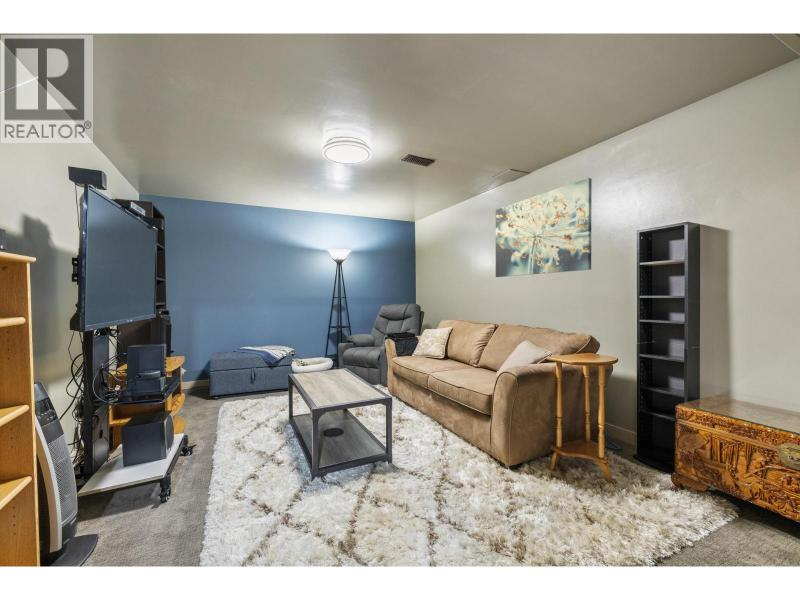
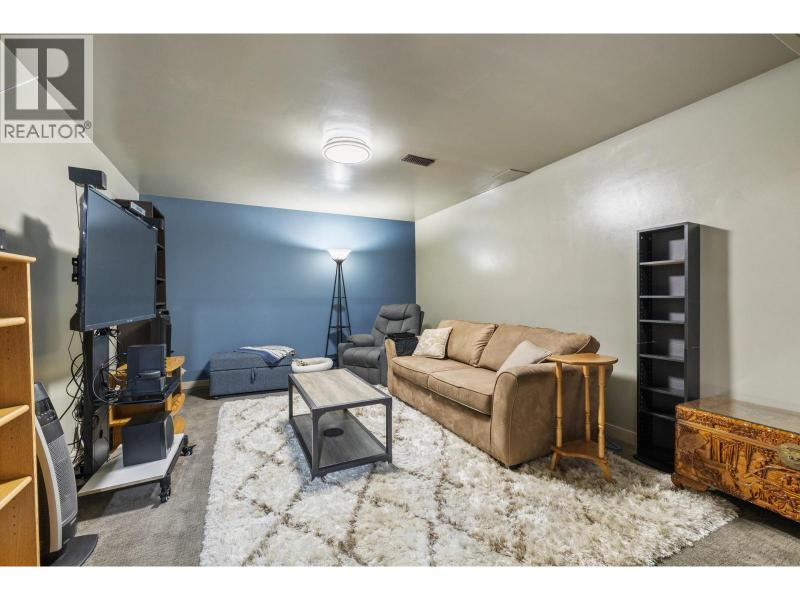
- wall art (536, 235)
